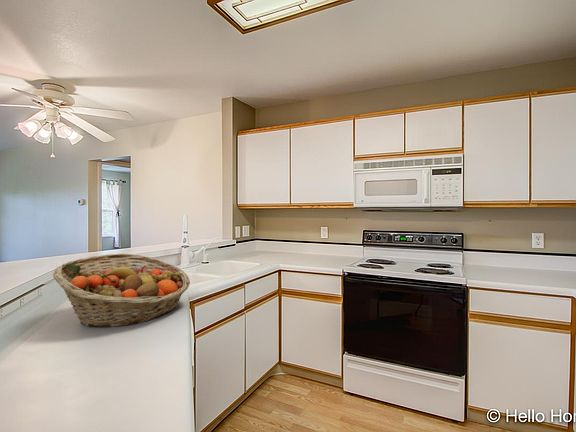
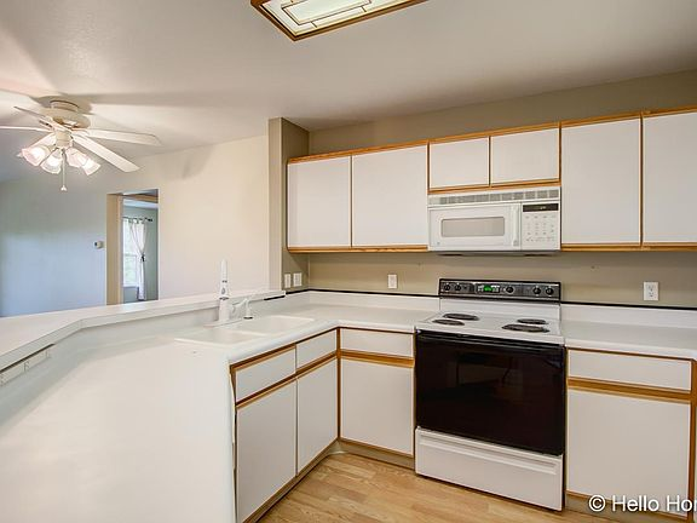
- fruit basket (129, 285)
